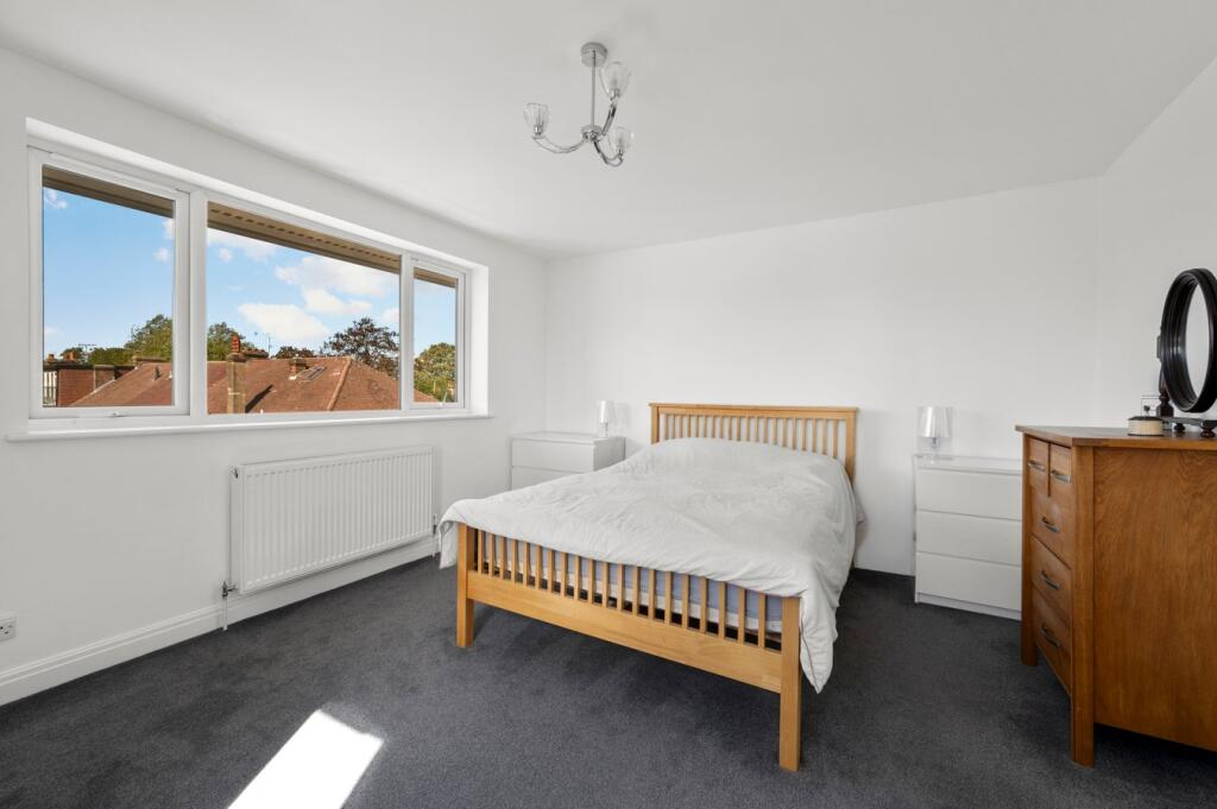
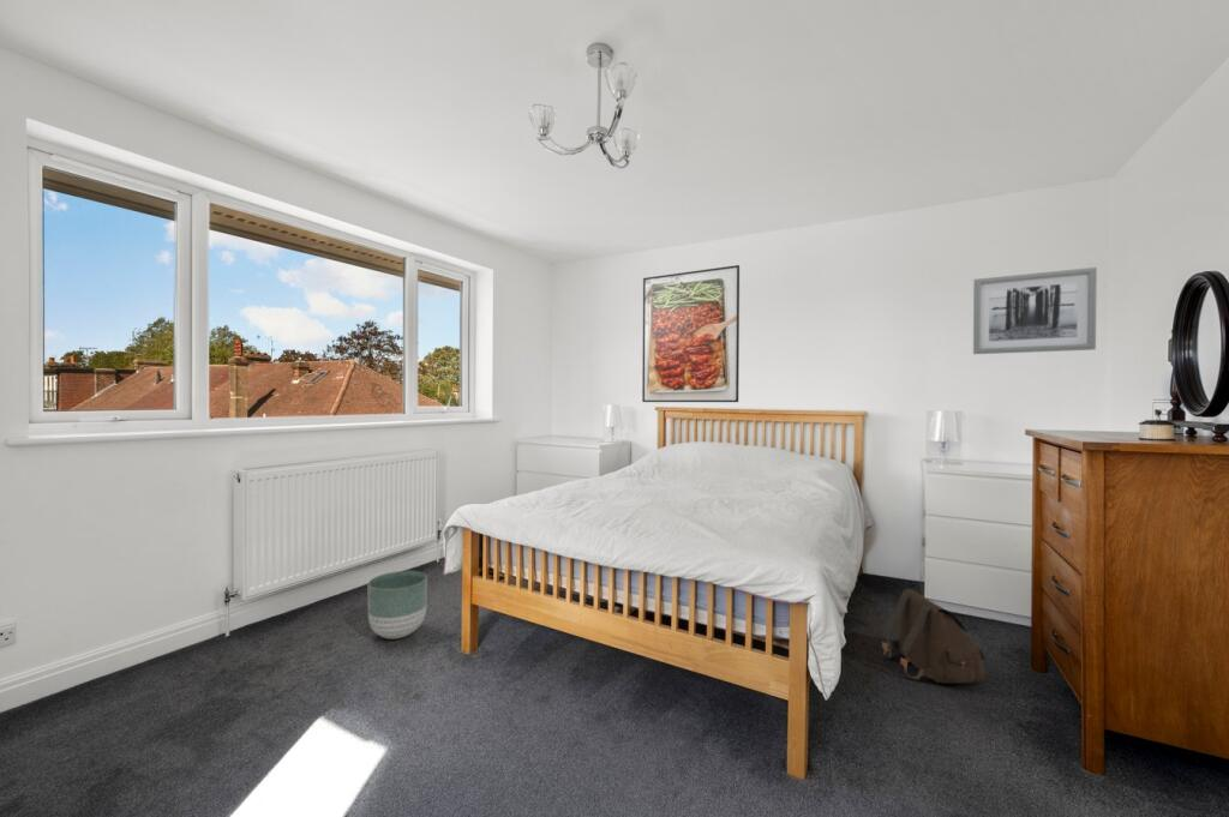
+ satchel (928, 632)
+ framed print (688, 337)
+ wall art (1031, 312)
+ planter (397, 606)
